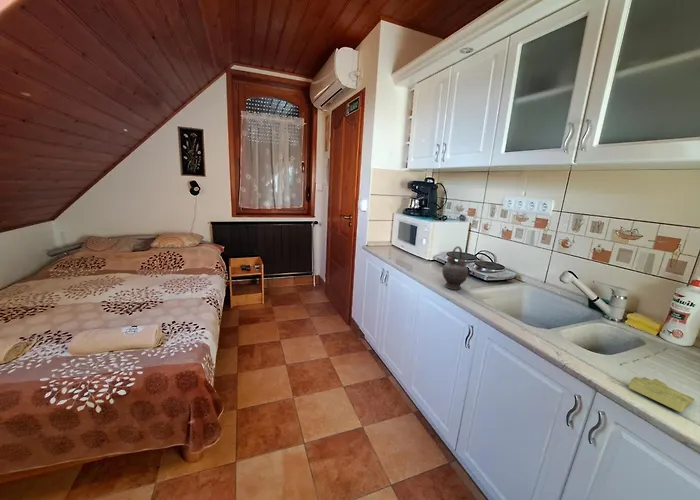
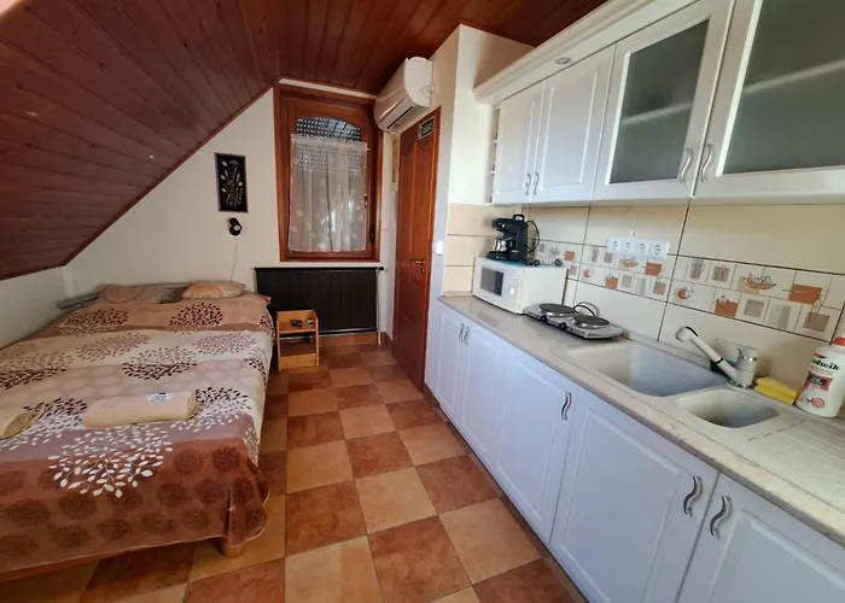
- sponge (662, 389)
- teapot (457, 267)
